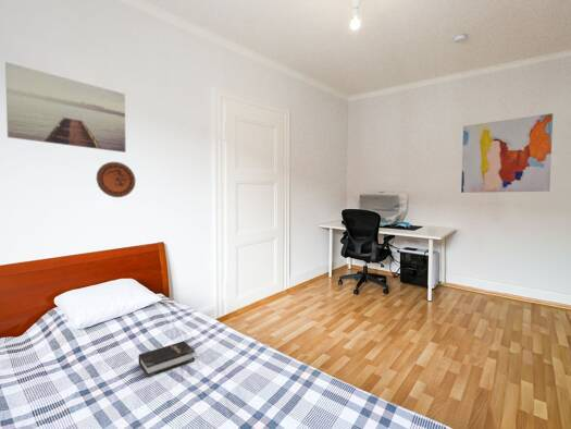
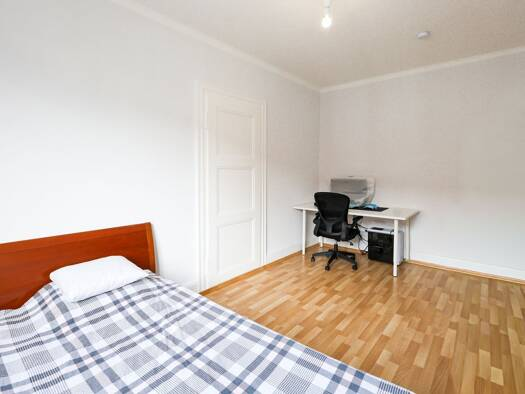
- wall art (502, 156)
- wall art (73, 112)
- hardback book (166, 356)
- decorative plate (116, 180)
